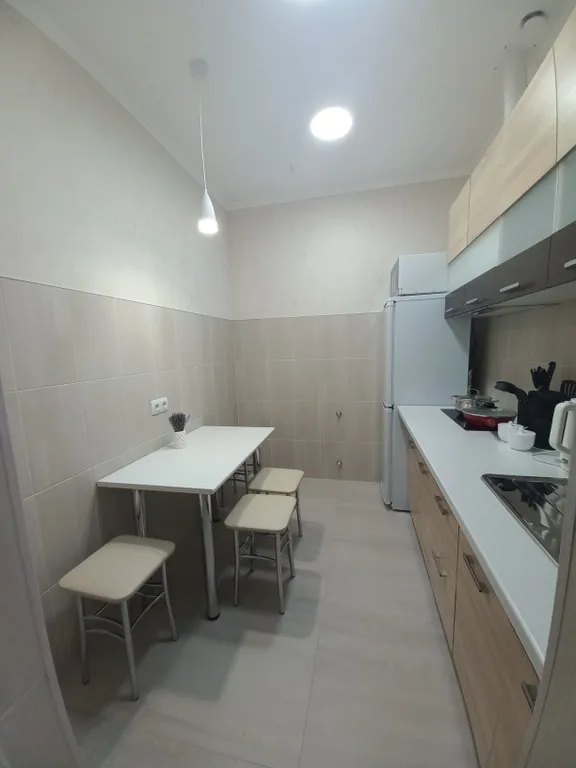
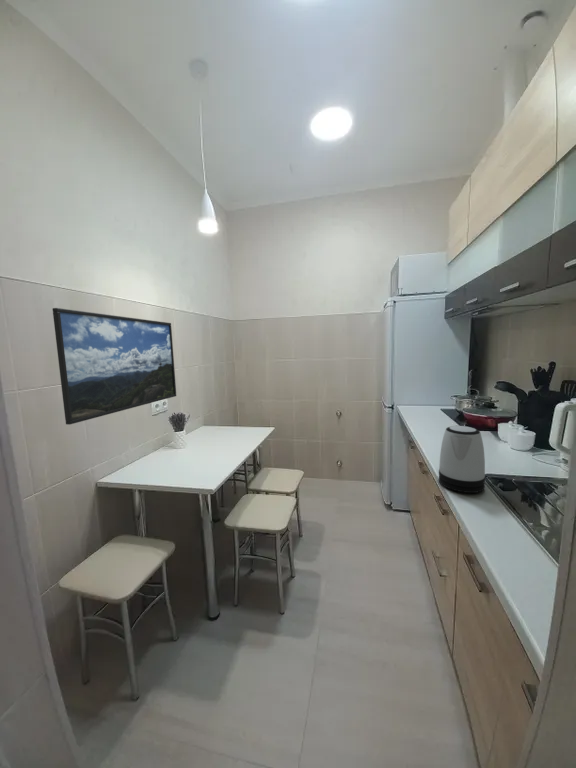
+ kettle (462, 454)
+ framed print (129, 362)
